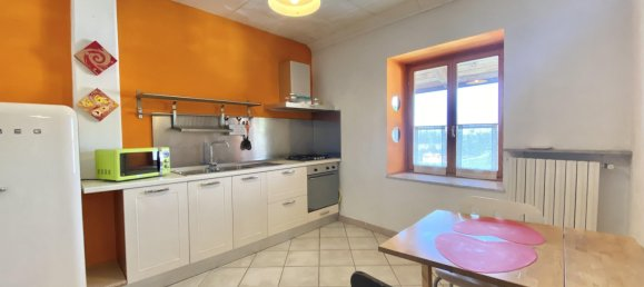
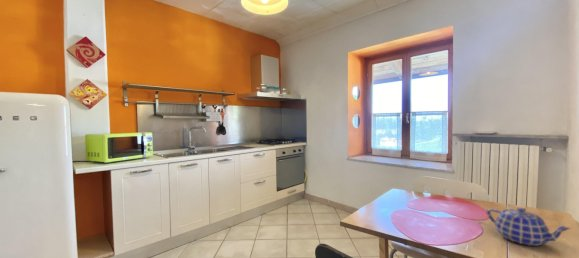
+ teapot (523, 224)
